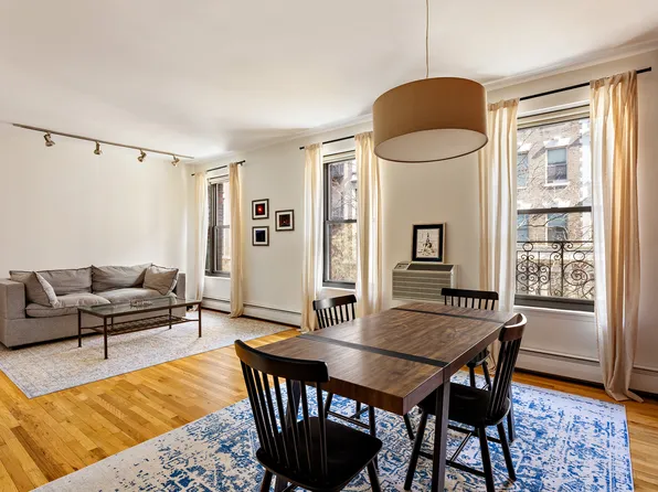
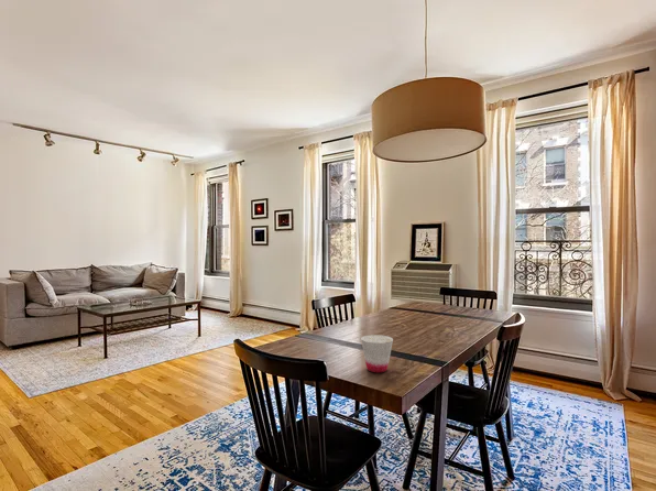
+ cup (376, 353)
